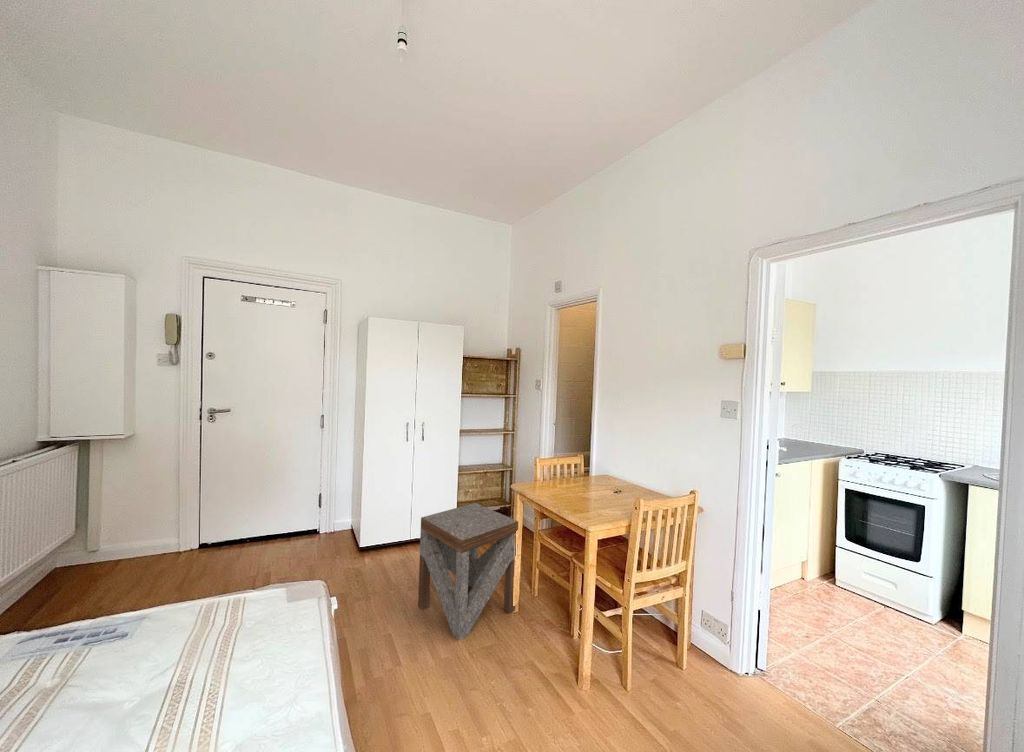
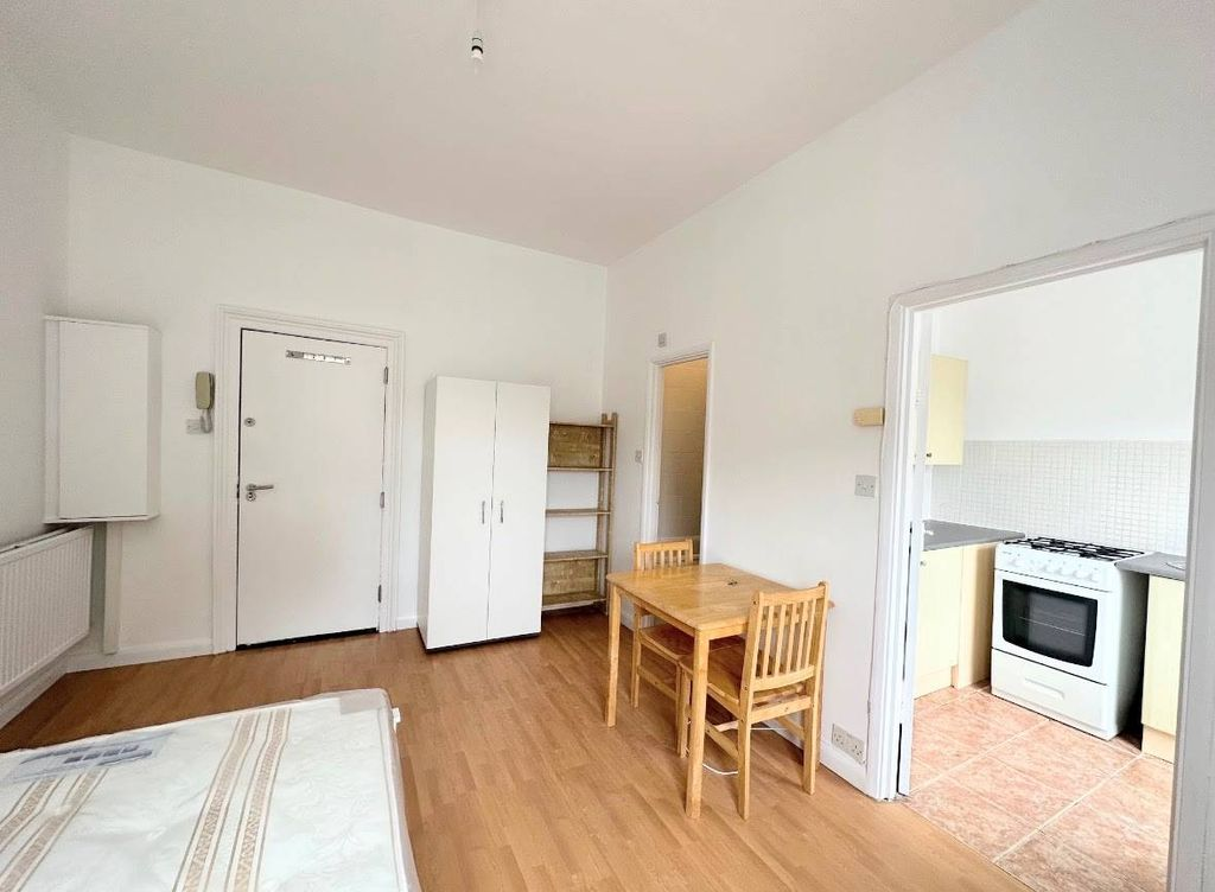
- side table (468, 563)
